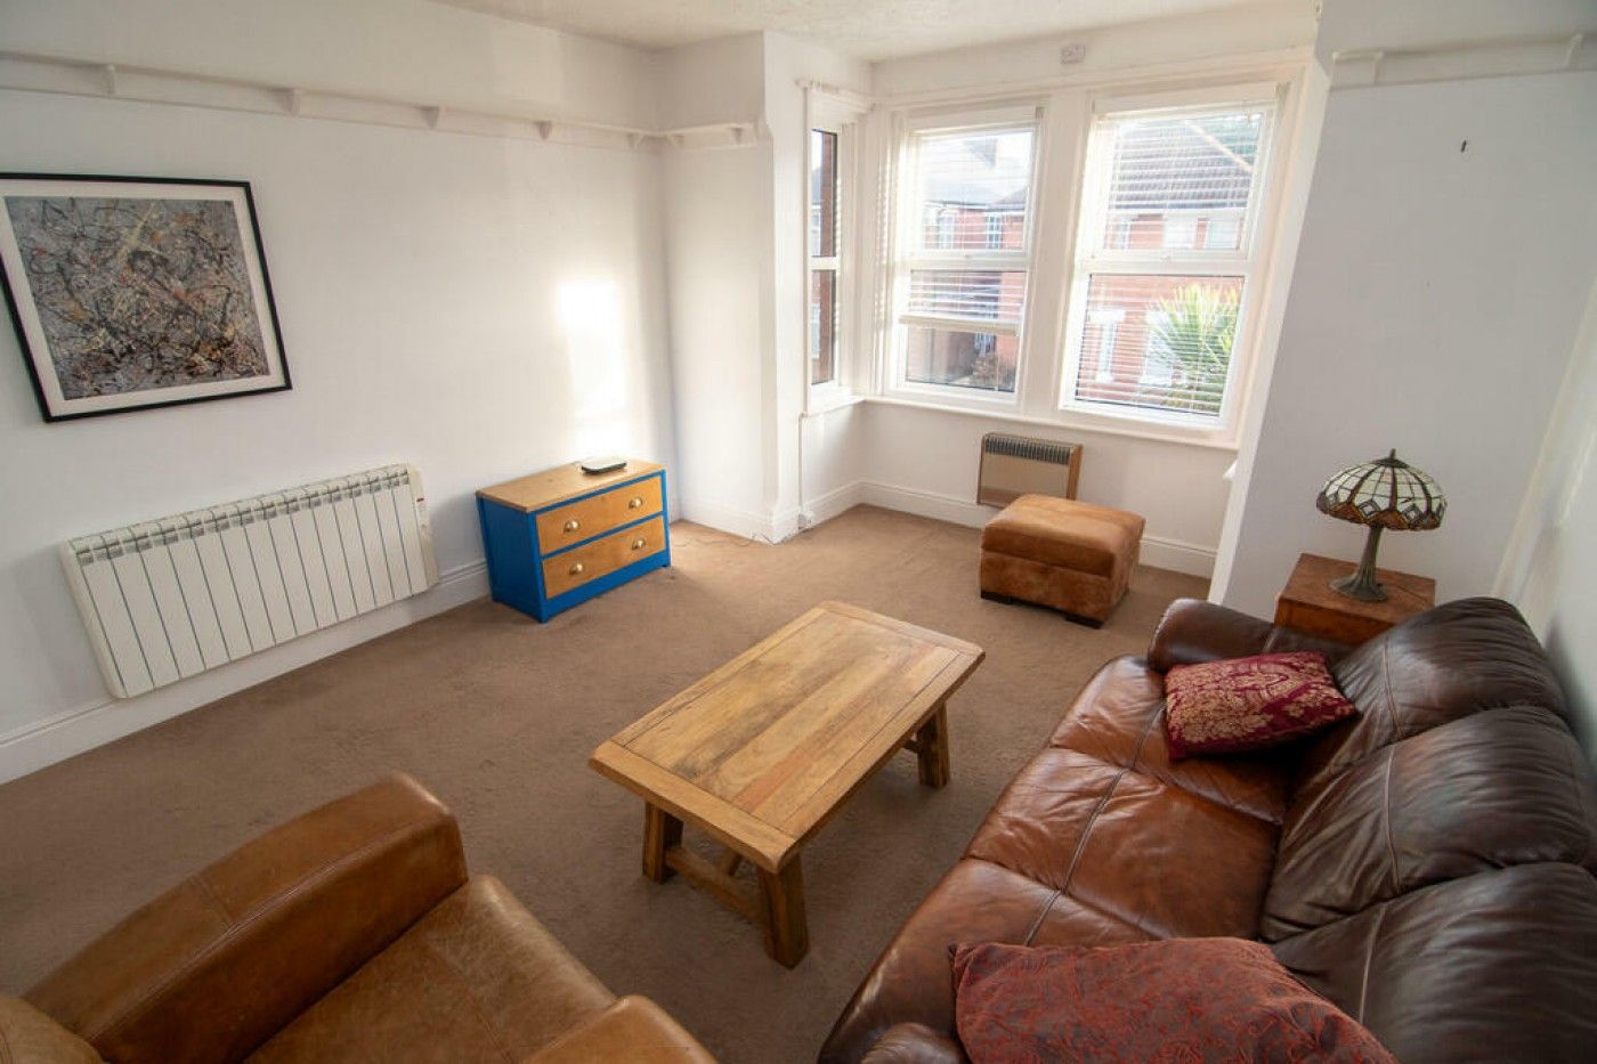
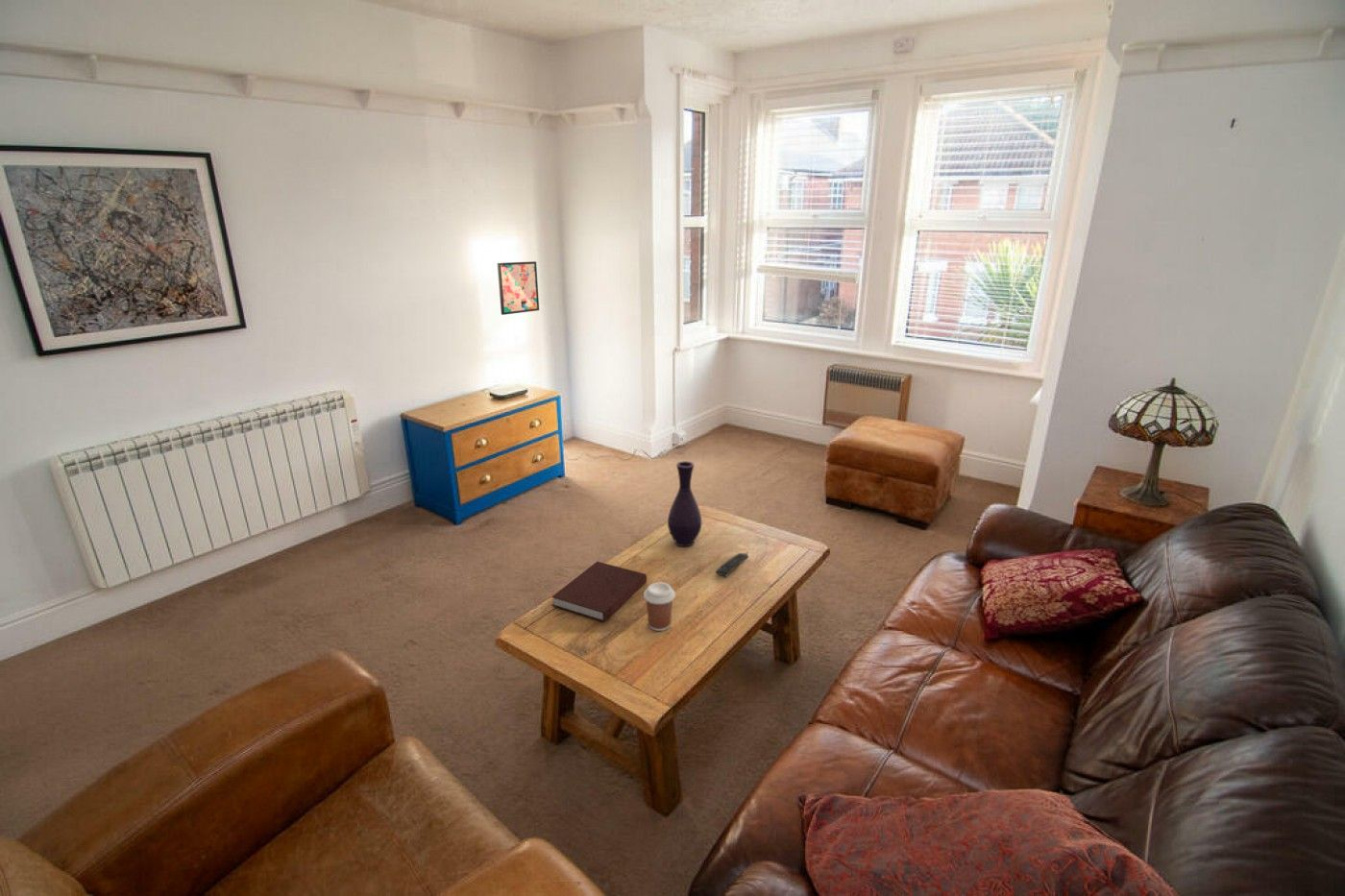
+ coffee cup (659, 606)
+ vase (684, 503)
+ notebook (600, 589)
+ wall art (519, 287)
+ remote control (733, 563)
